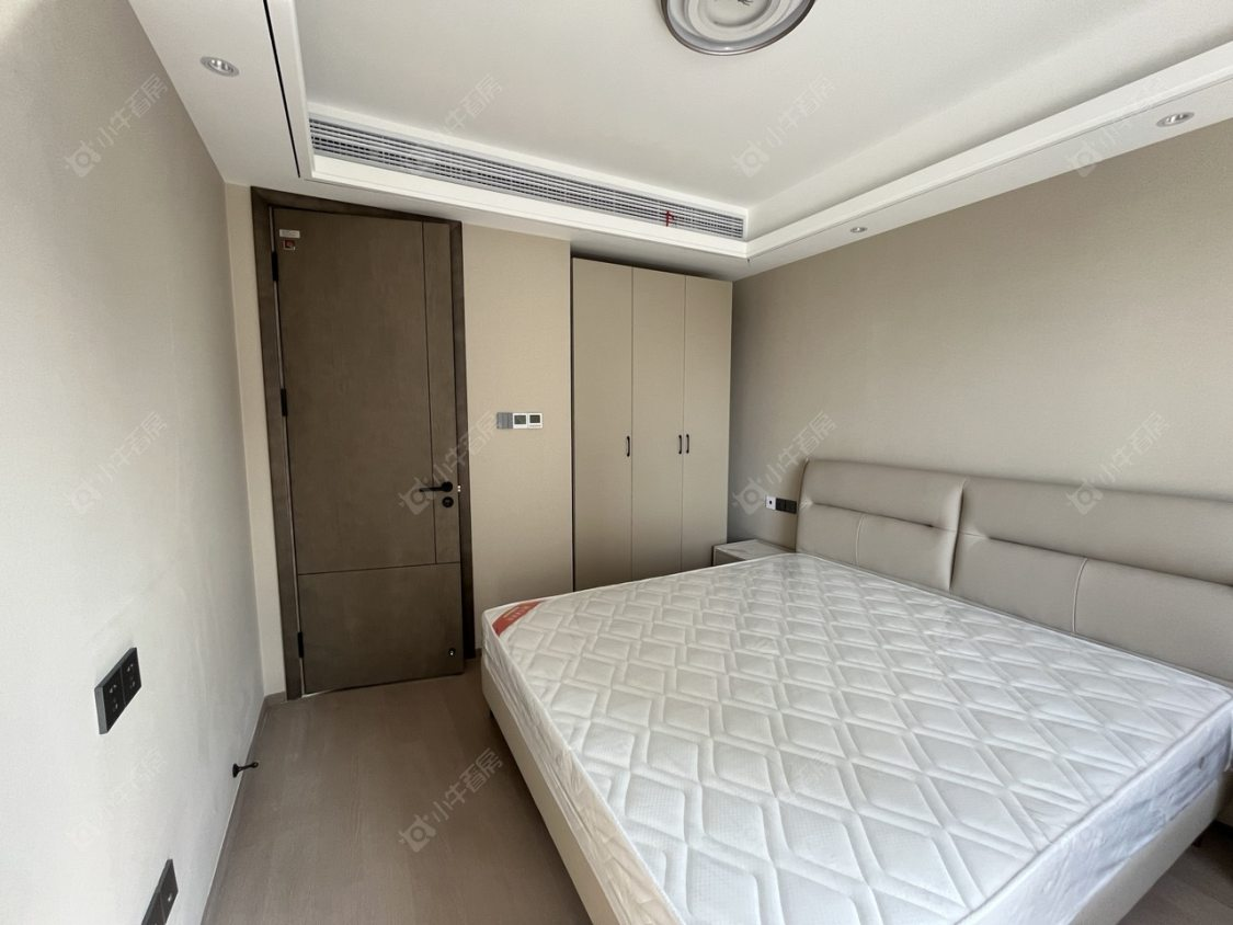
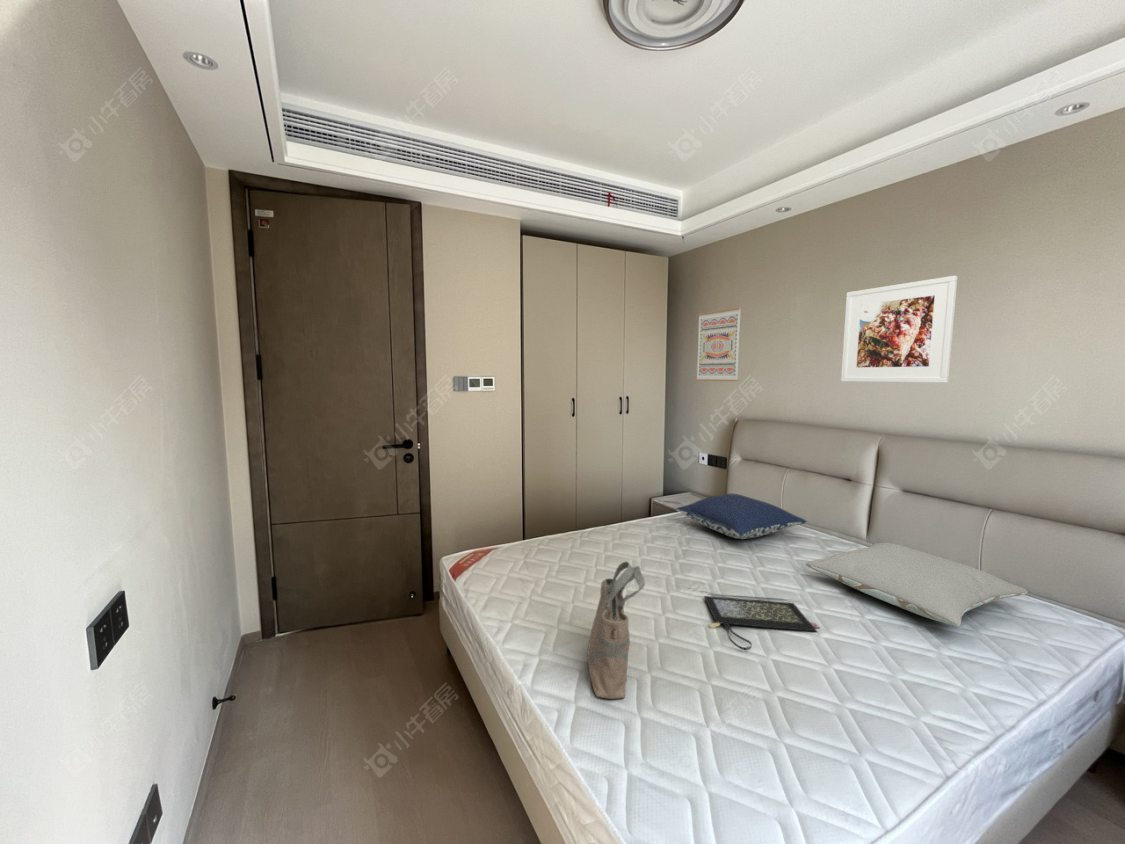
+ wall art (717, 346)
+ pillow (908, 576)
+ clutch bag (752, 613)
+ pillow (738, 514)
+ tote bag (614, 615)
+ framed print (893, 333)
